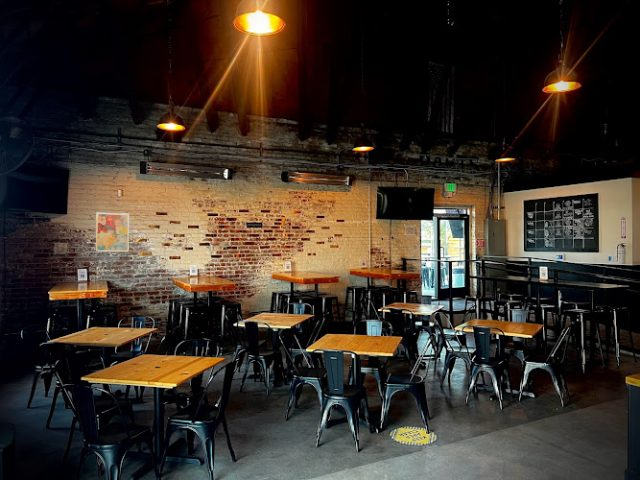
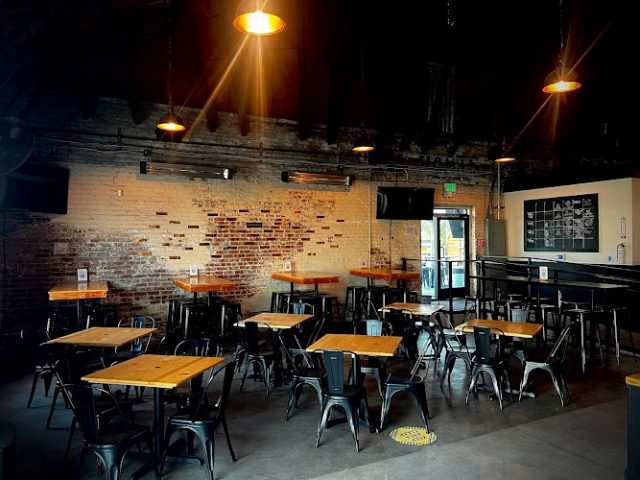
- wall art (112, 232)
